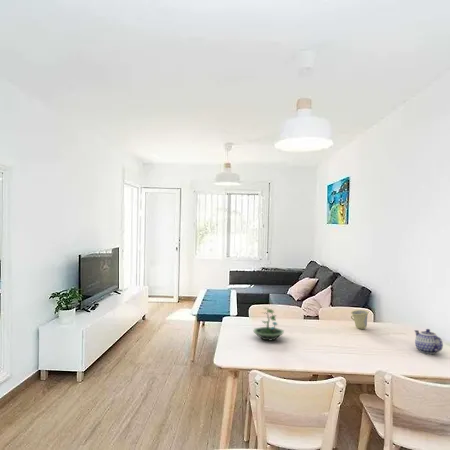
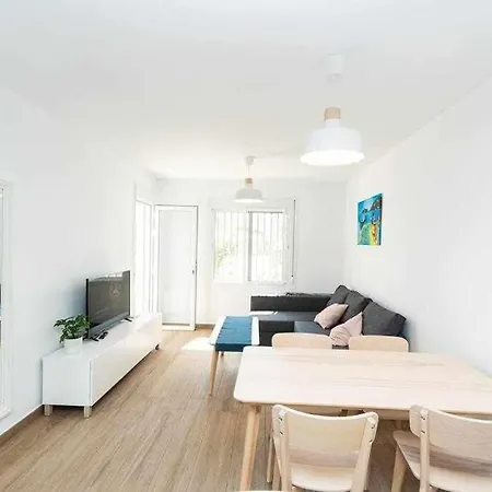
- terrarium (267, 313)
- teapot (427, 340)
- cup (359, 319)
